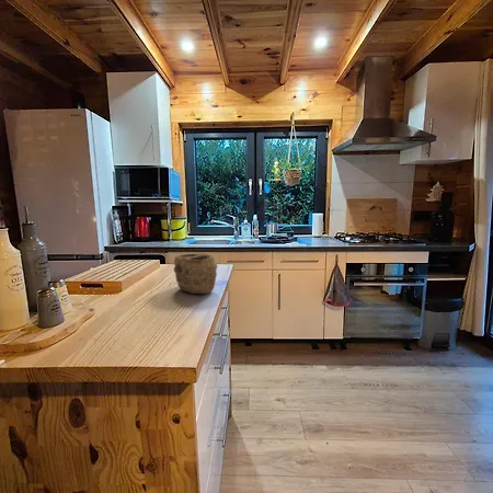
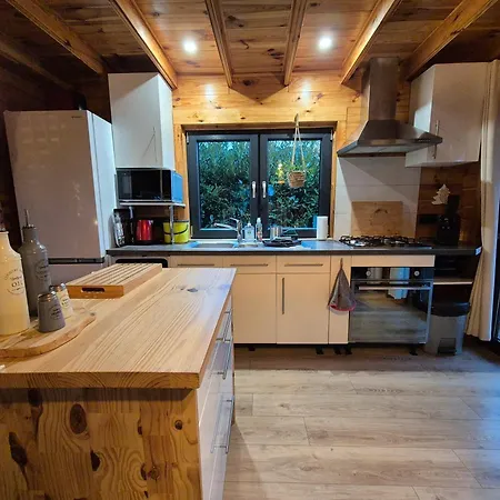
- bowl (194, 273)
